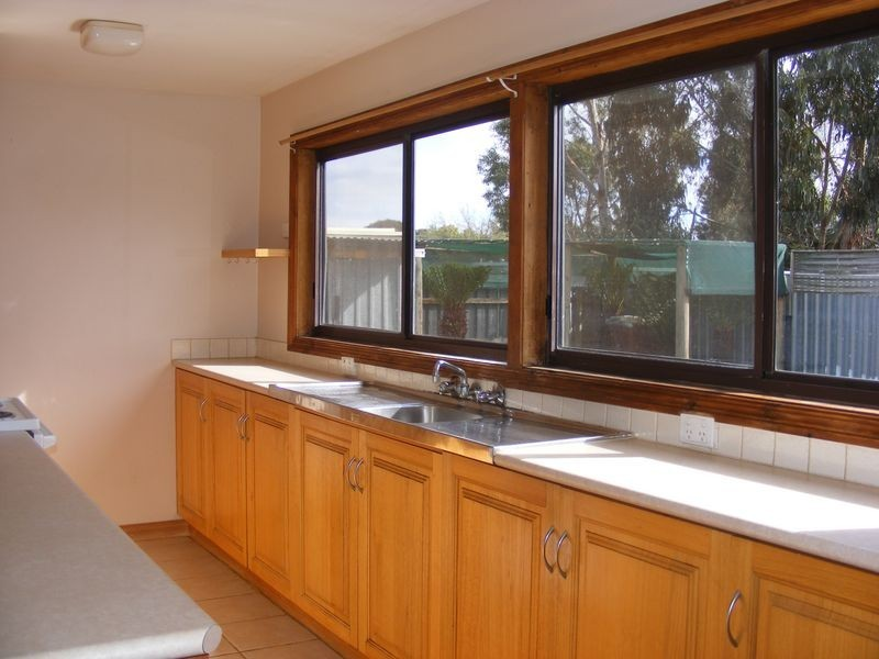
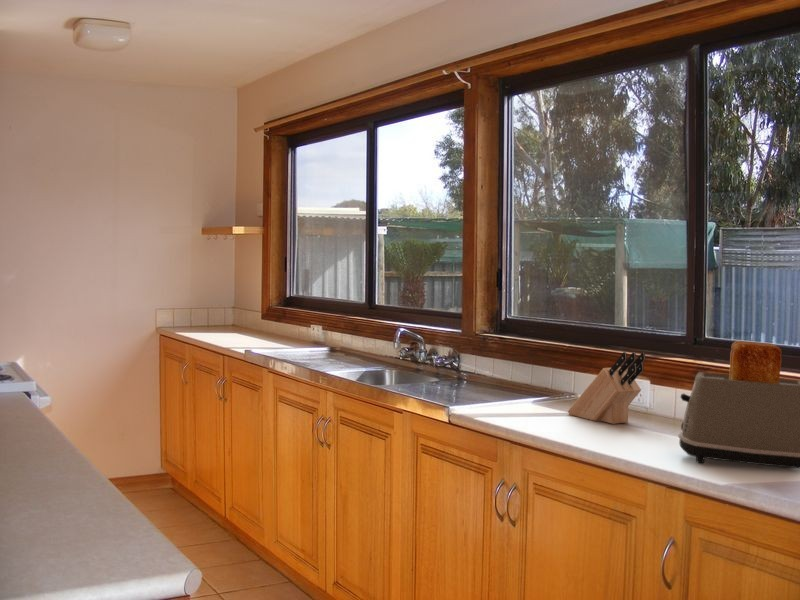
+ knife block (607, 384)
+ toaster (748, 402)
